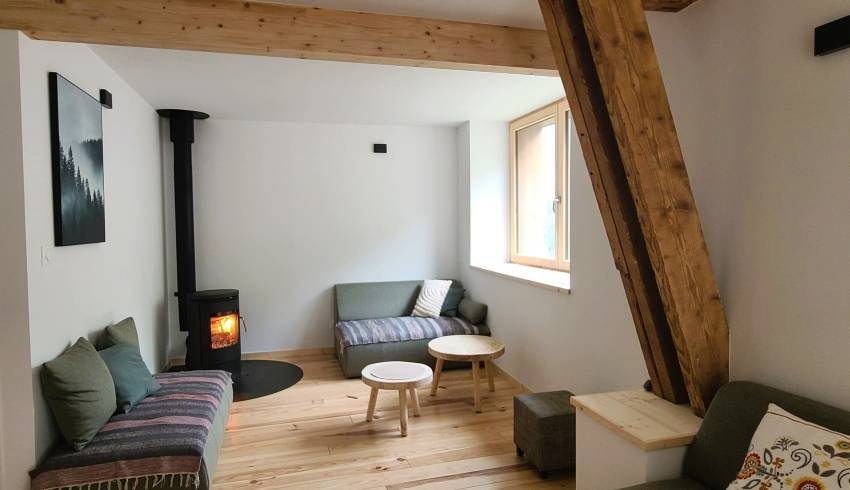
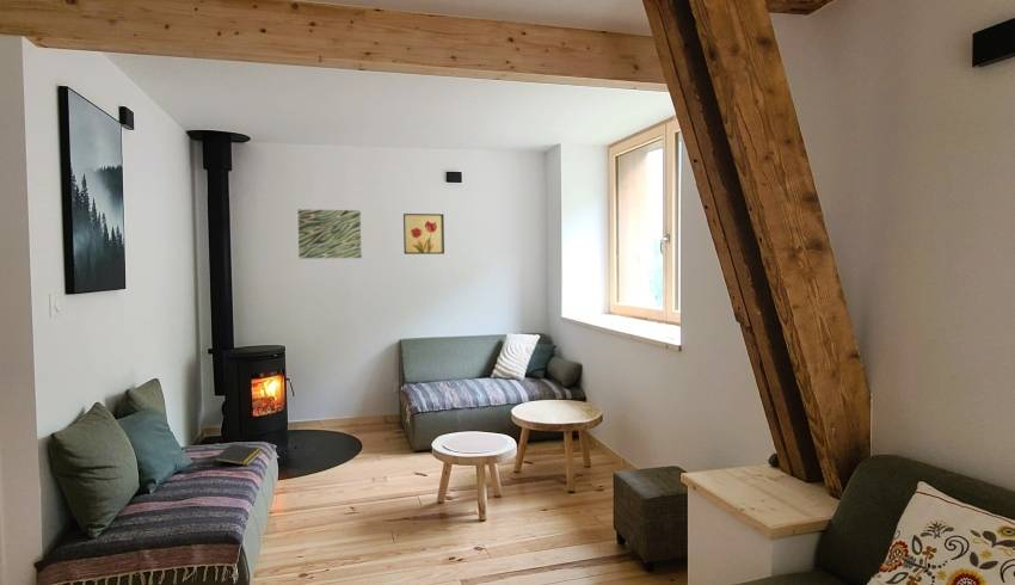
+ wall art (424, 234)
+ wall art (330, 234)
+ notepad (239, 454)
